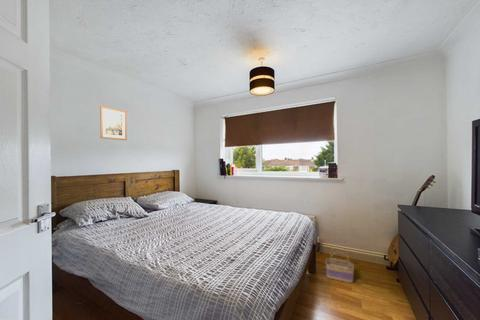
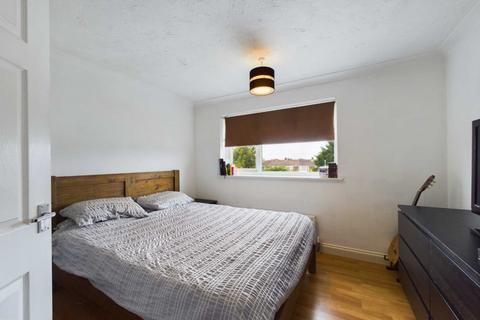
- wall art (114, 124)
- basket (339, 263)
